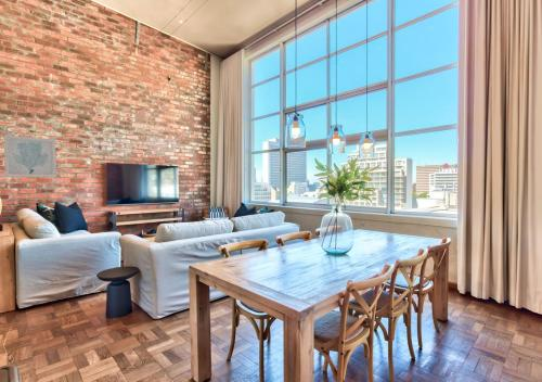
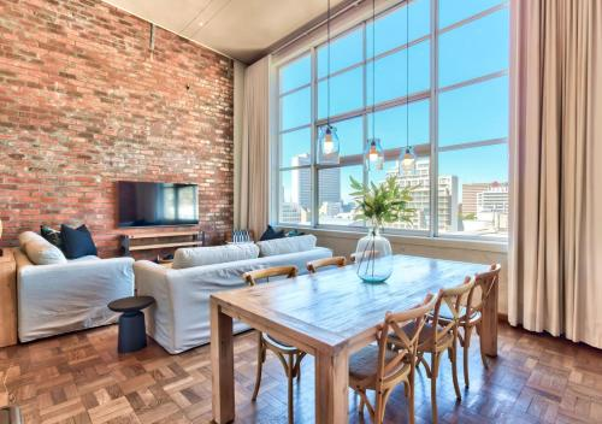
- wall art (30, 156)
